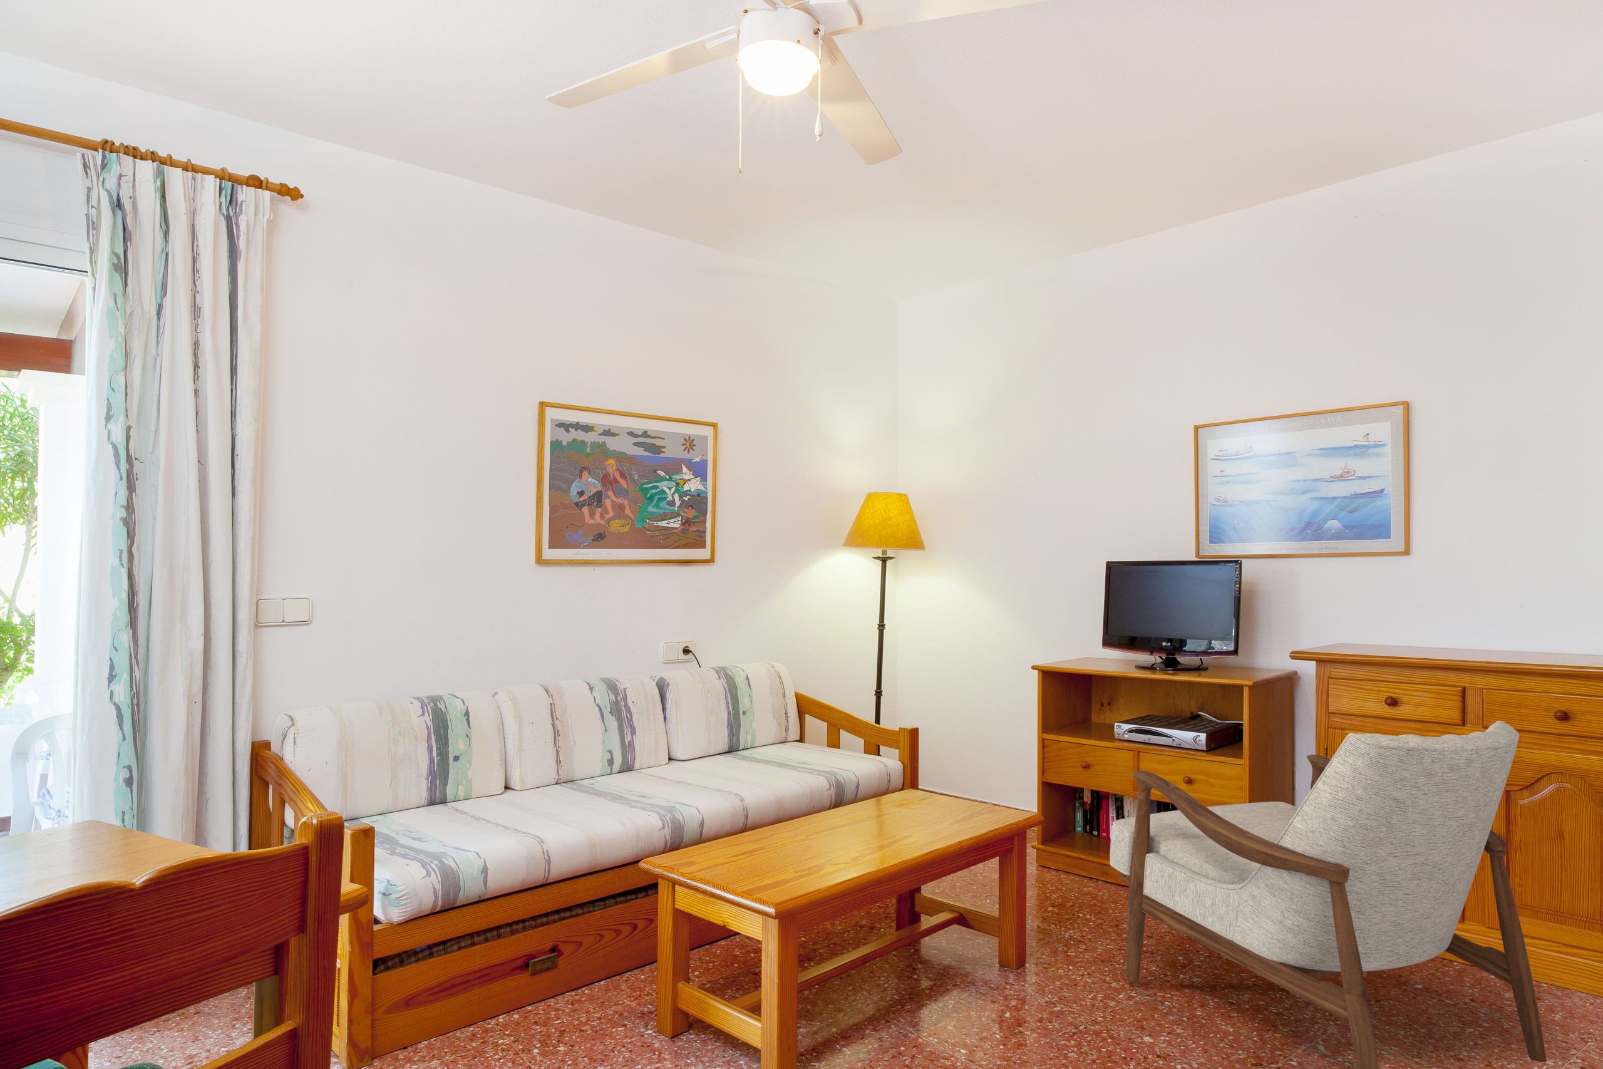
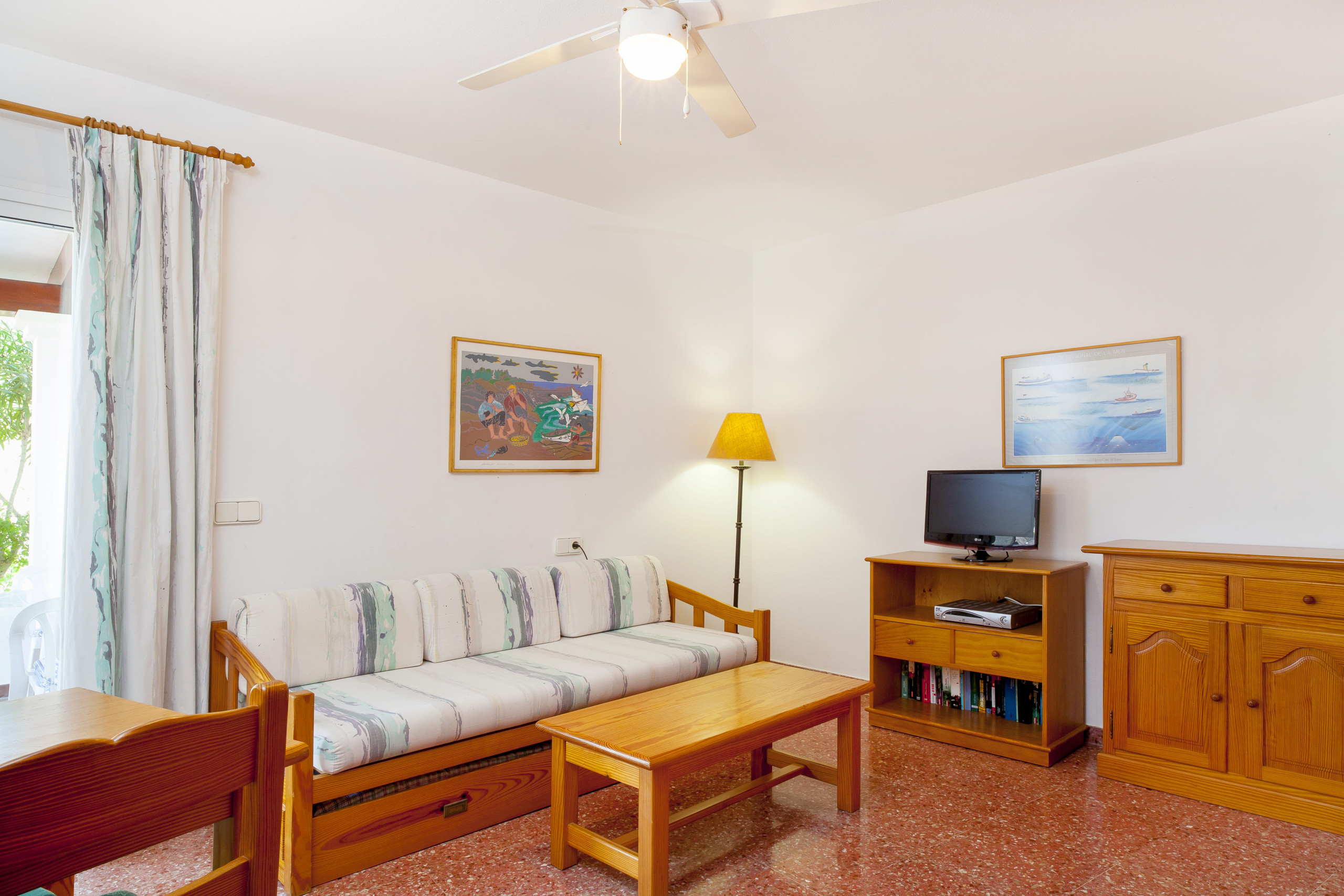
- armchair (1314, 857)
